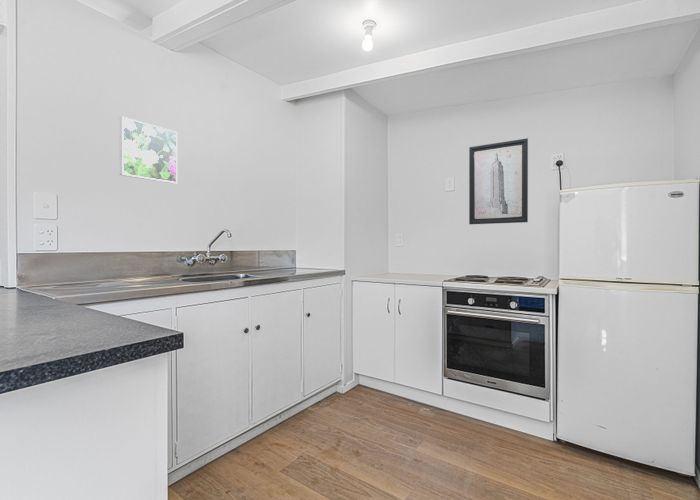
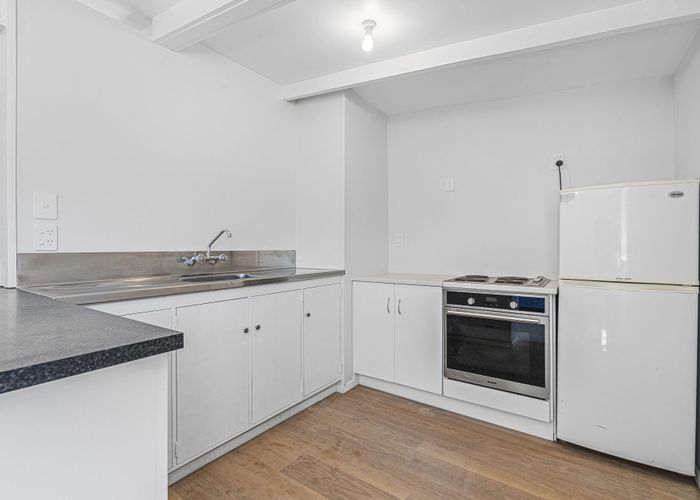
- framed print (150, 152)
- wall art (497, 183)
